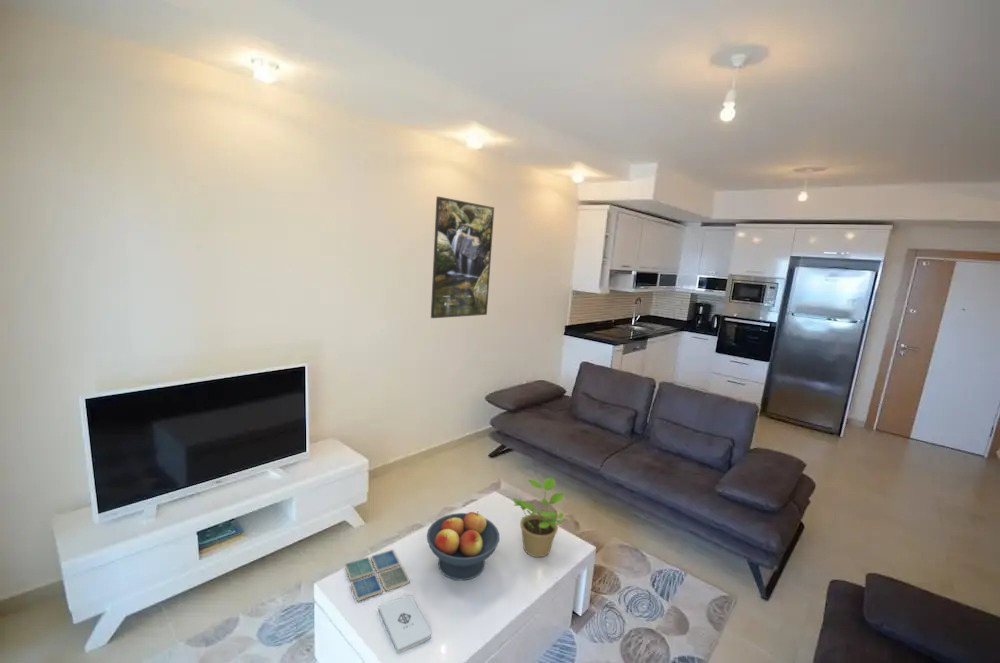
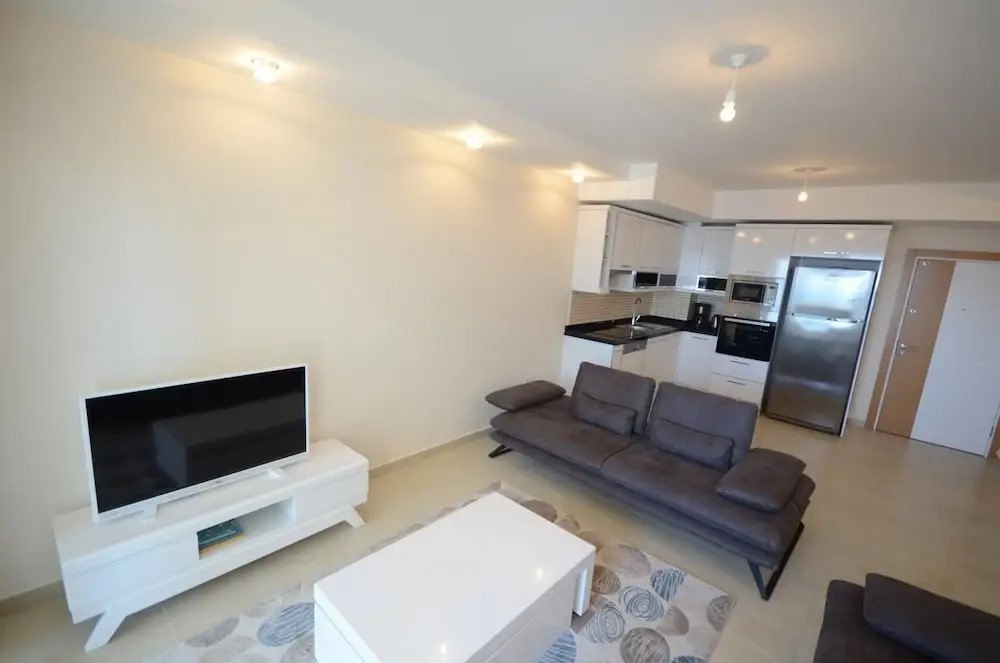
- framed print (463, 260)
- potted plant (542, 520)
- drink coaster (377, 572)
- fruit bowl (462, 543)
- notepad (404, 621)
